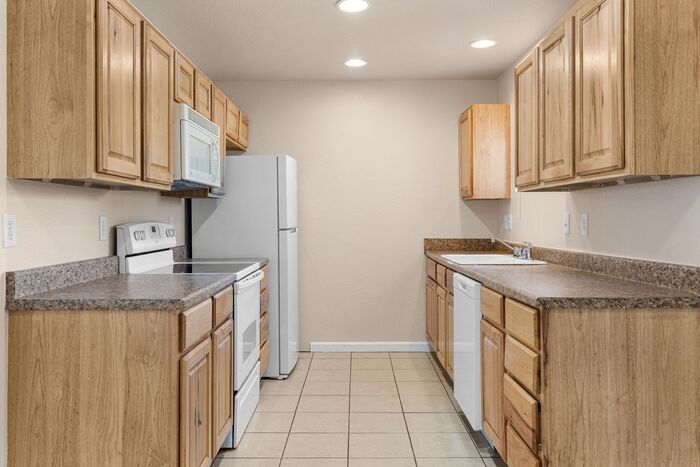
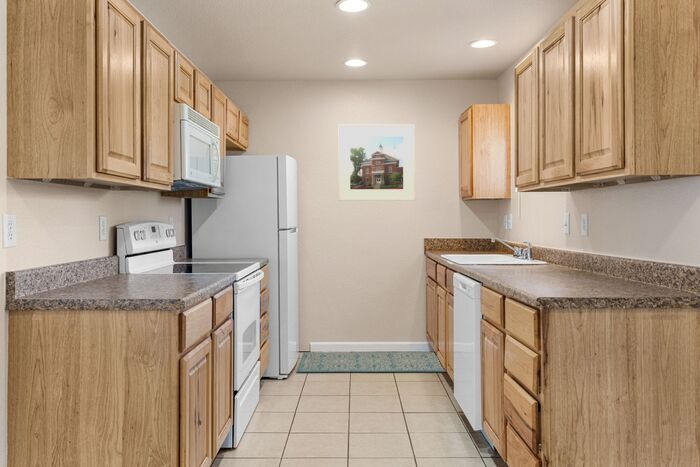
+ rug (374, 361)
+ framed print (376, 162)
